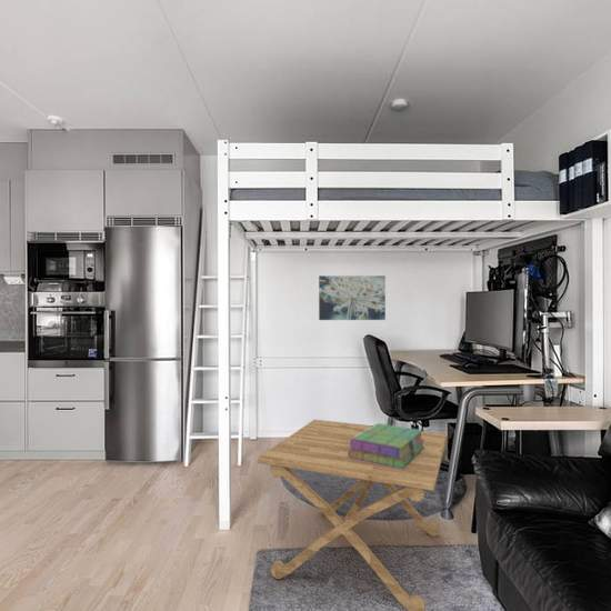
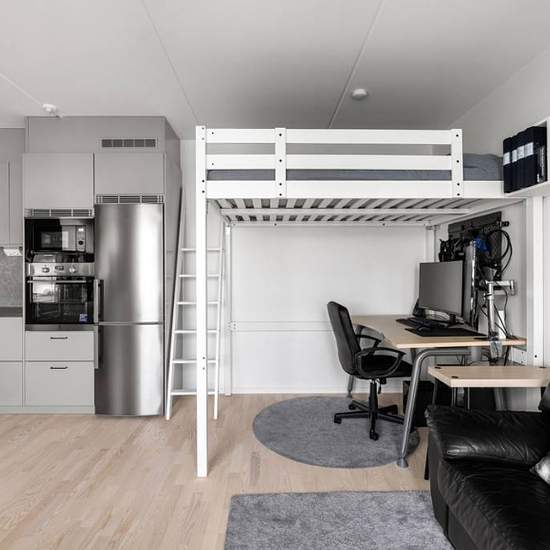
- wall art (351, 298)
- side table (360, 499)
- stack of books (388, 442)
